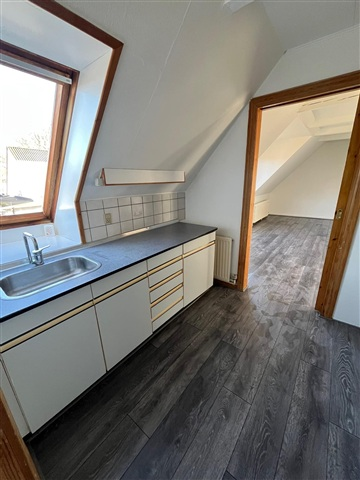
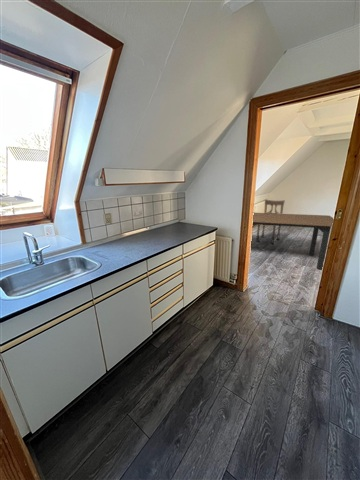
+ dining table (271, 224)
+ dining chair (269, 225)
